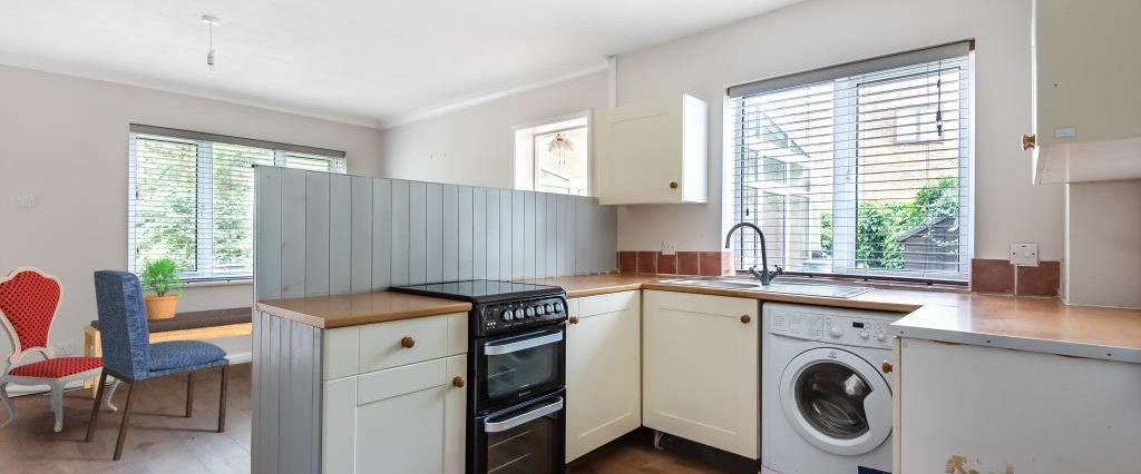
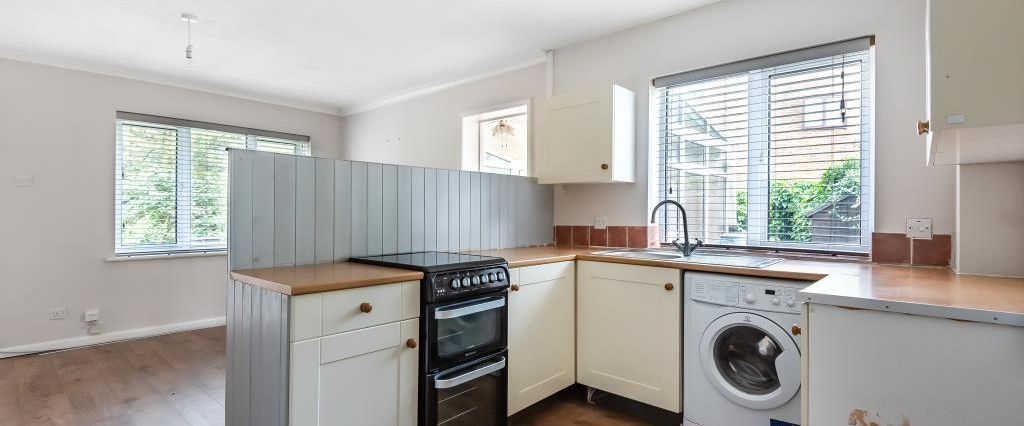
- potted plant (162, 286)
- bench (193, 339)
- dining chair (159, 352)
- dining chair (52, 347)
